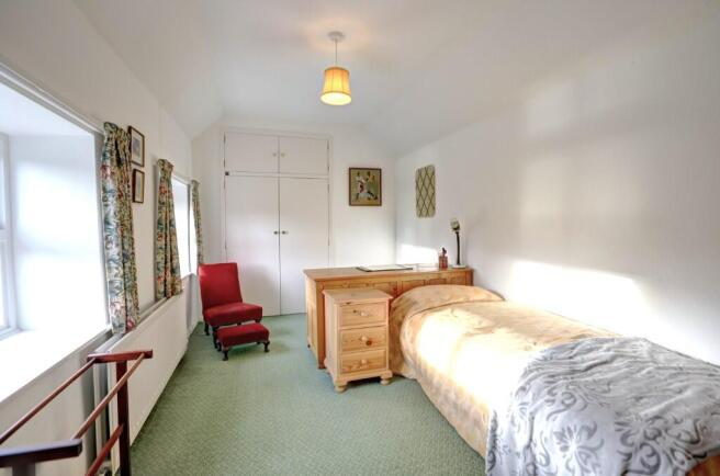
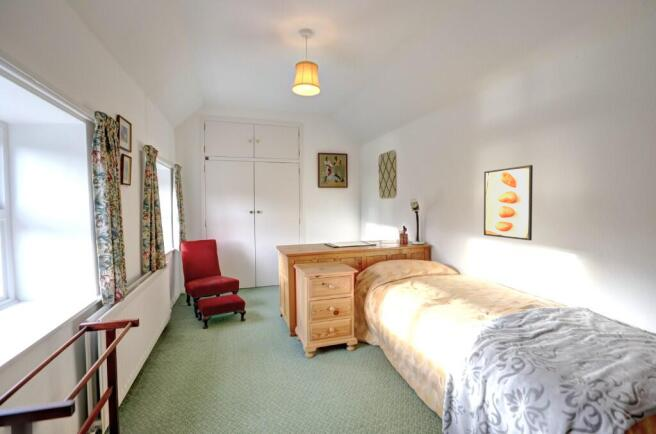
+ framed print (506, 203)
